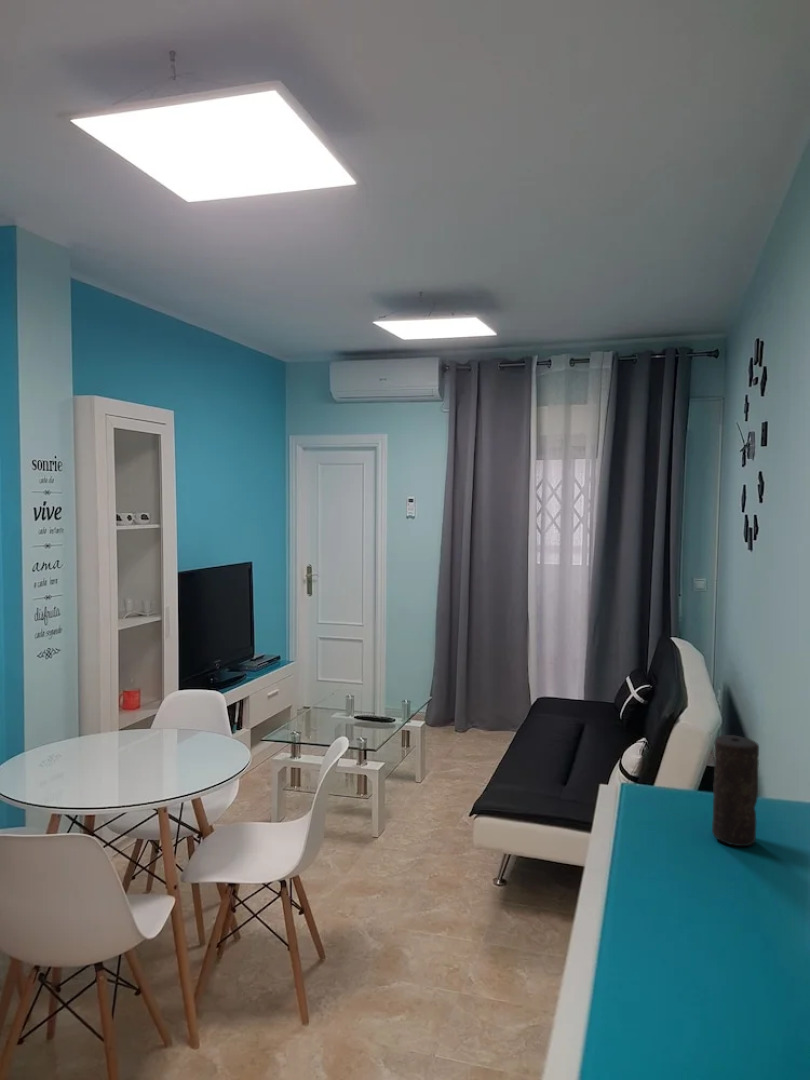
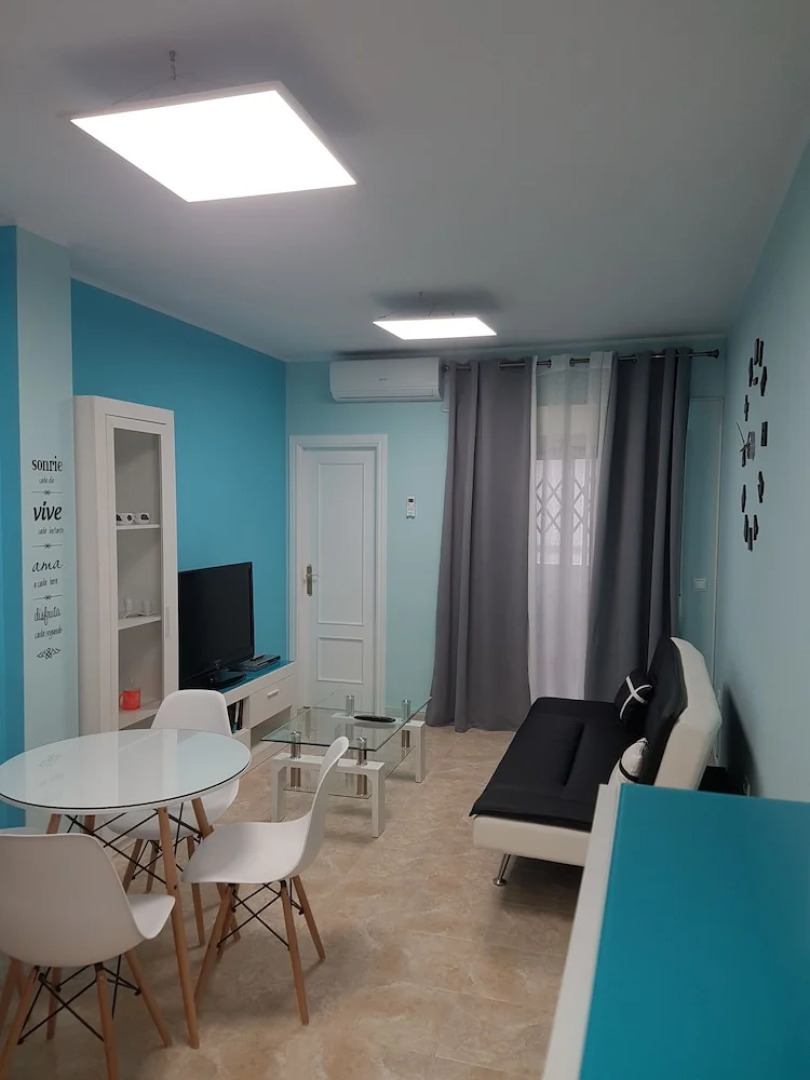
- candle (735, 789)
